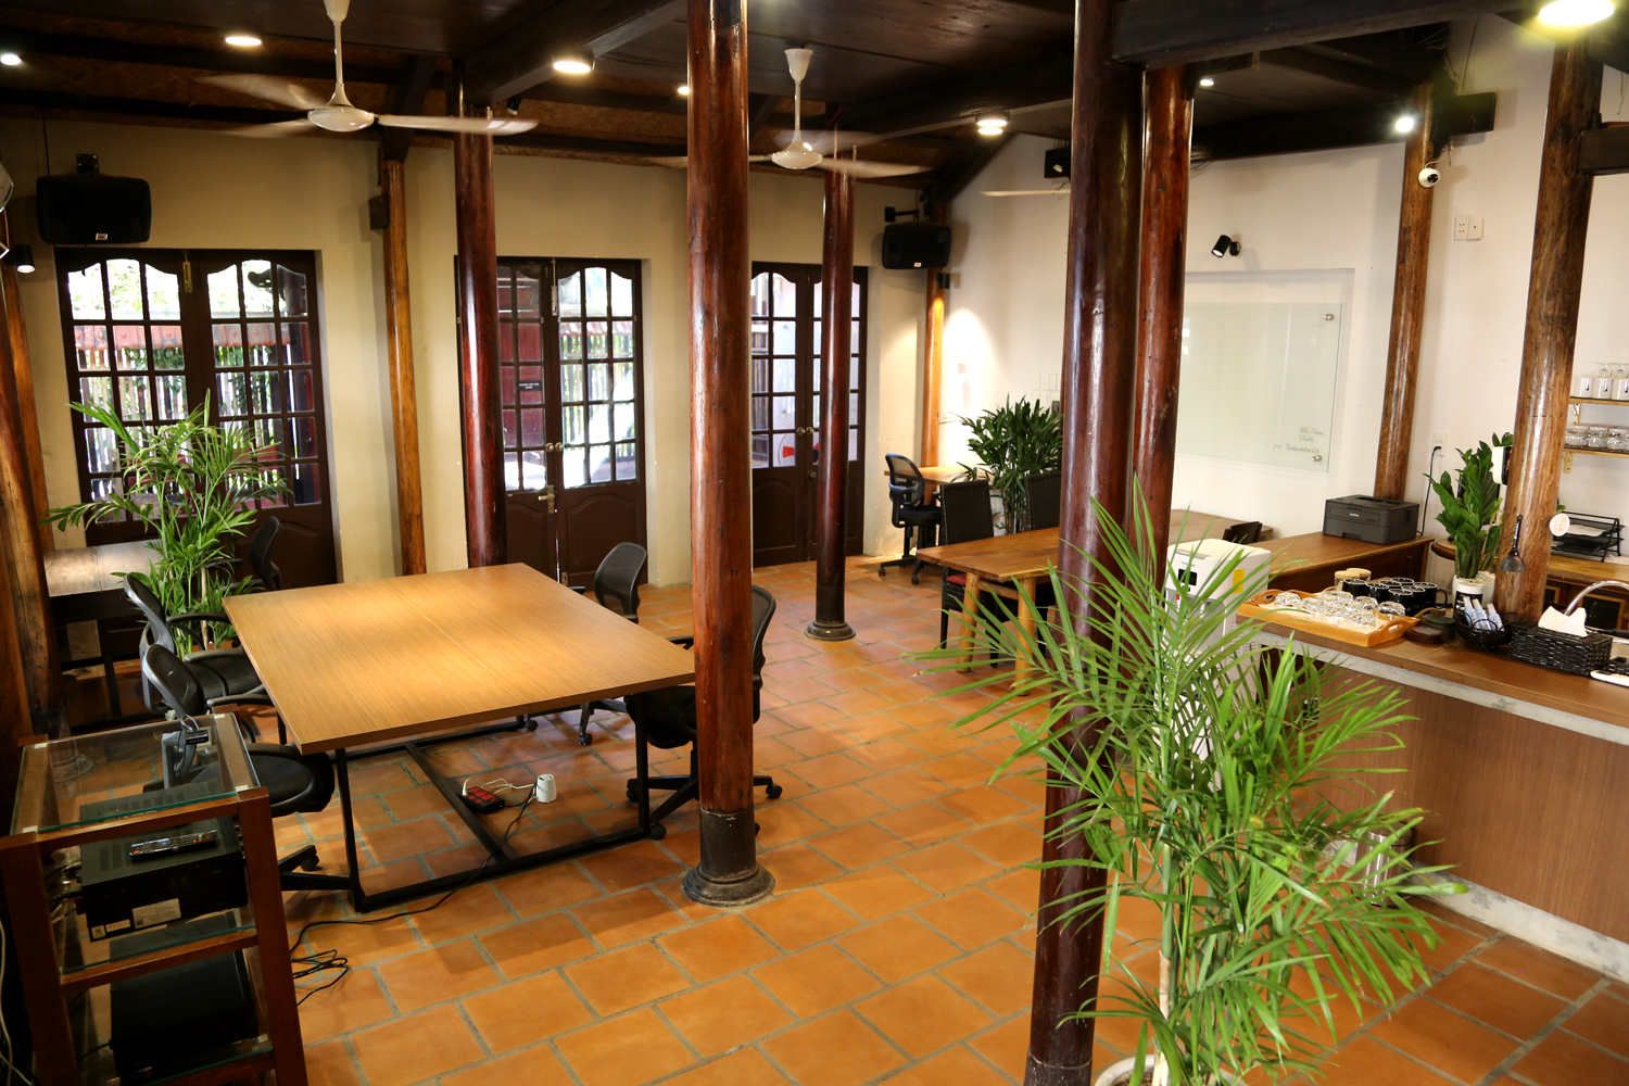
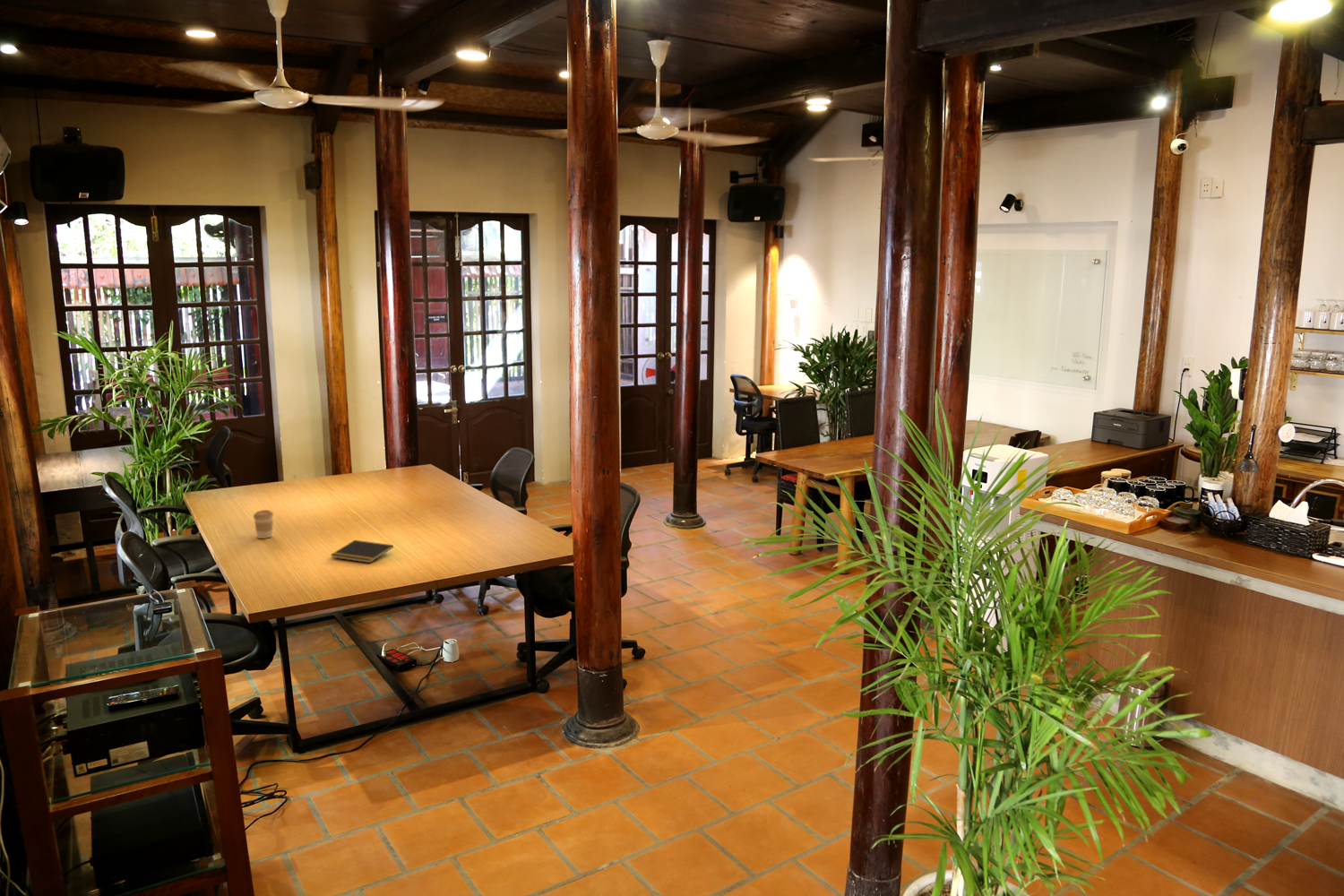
+ coffee cup (263, 523)
+ notepad (362, 551)
